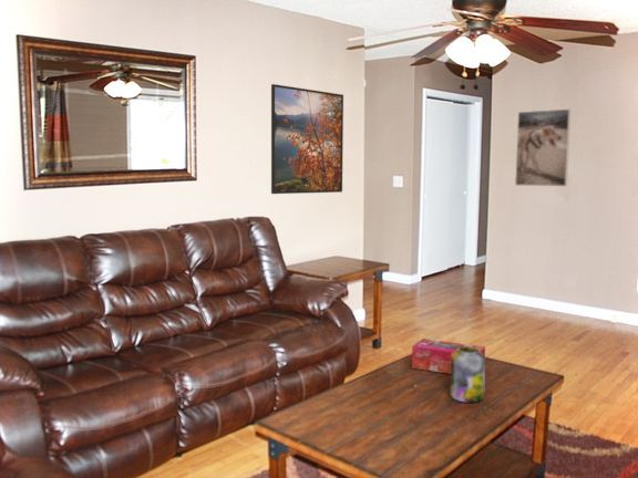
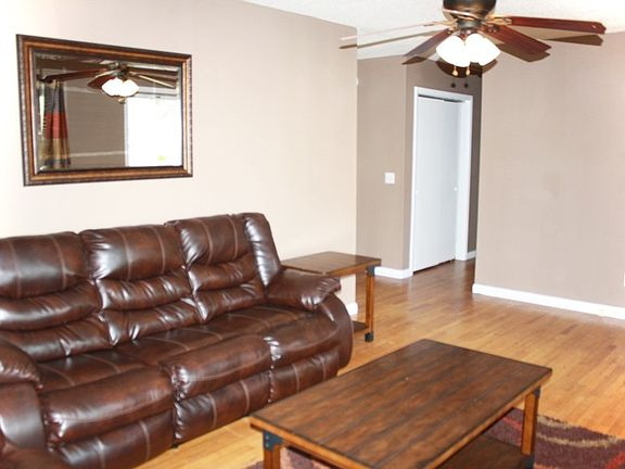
- jar (467, 372)
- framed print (542, 148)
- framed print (309, 142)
- tissue box (447, 356)
